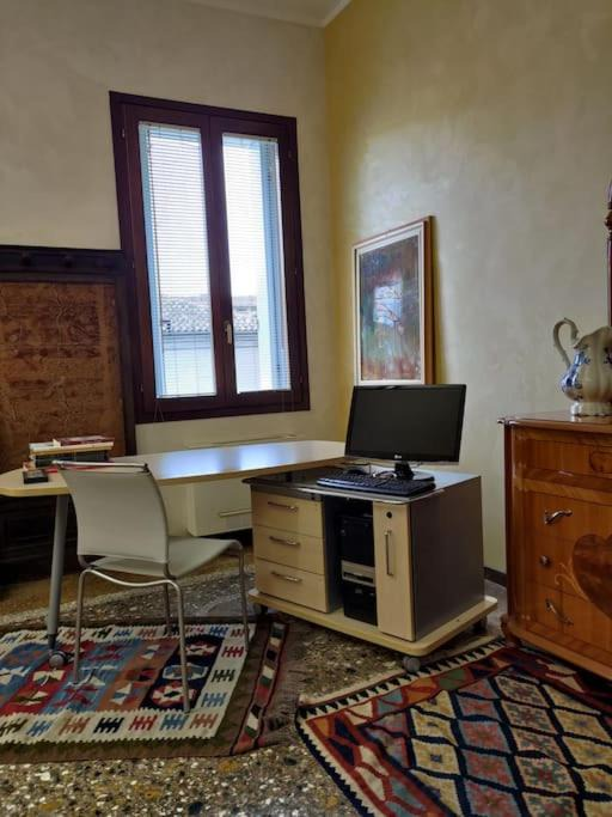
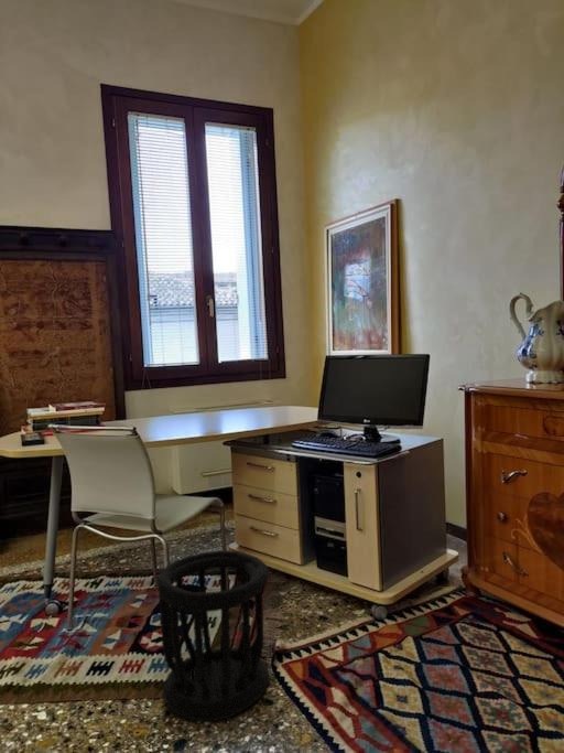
+ wastebasket (221, 628)
